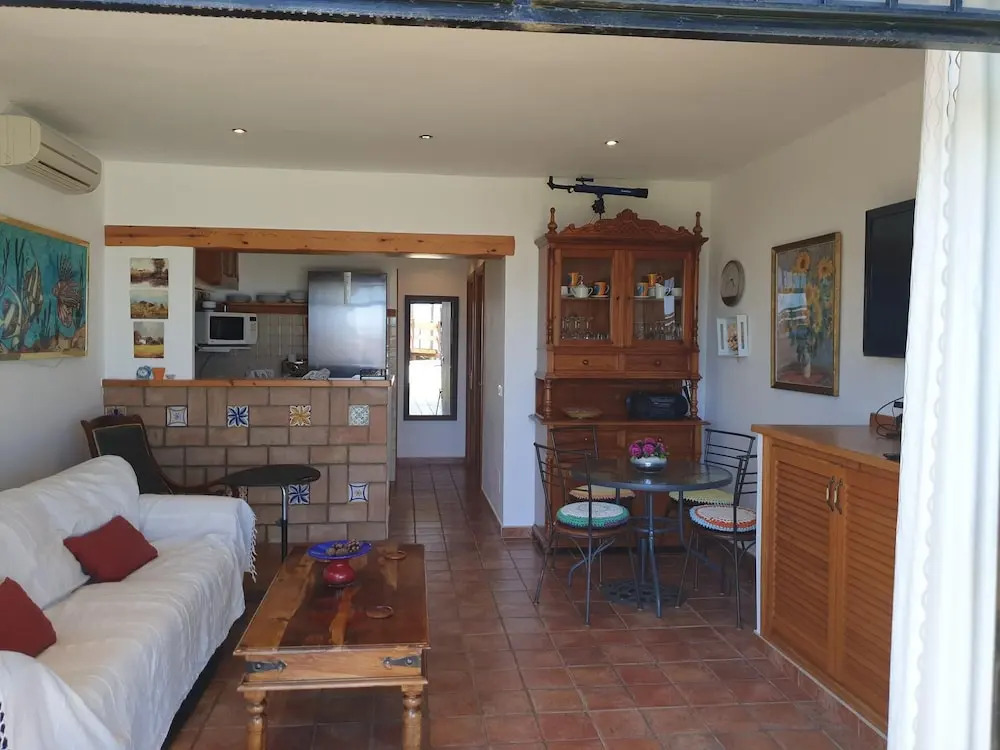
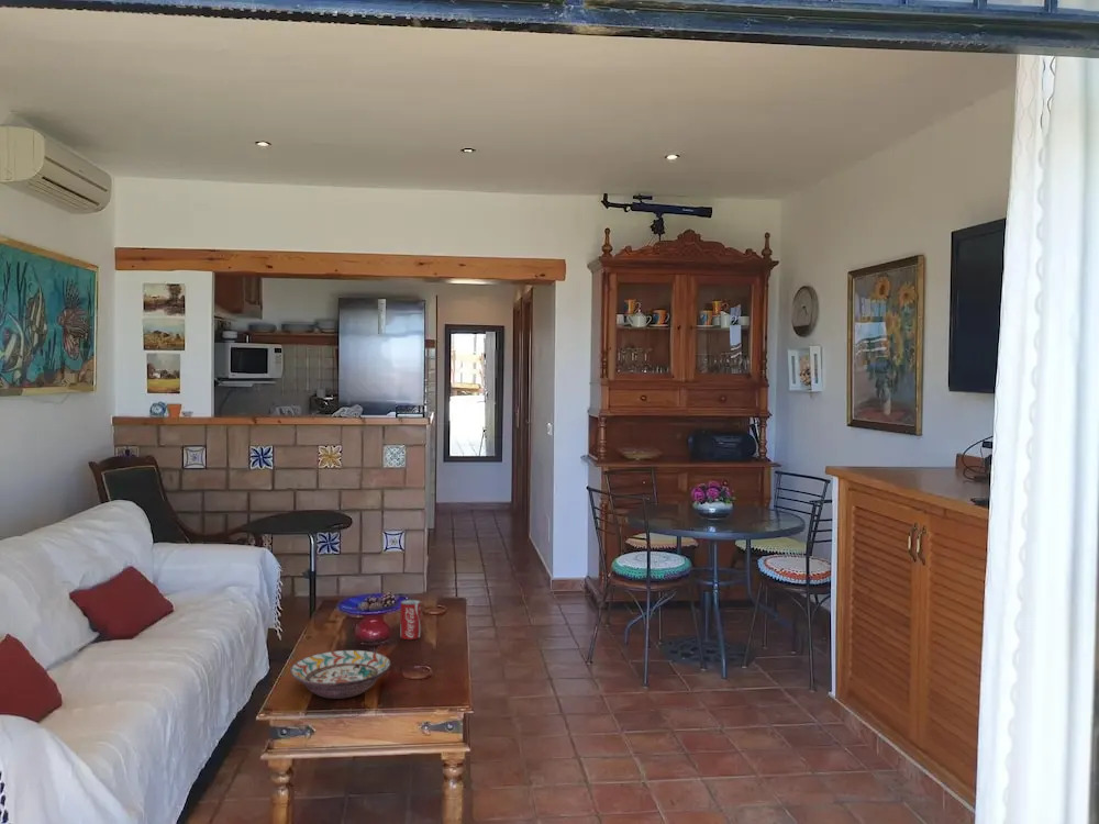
+ decorative bowl (341, 677)
+ beverage can (410, 619)
